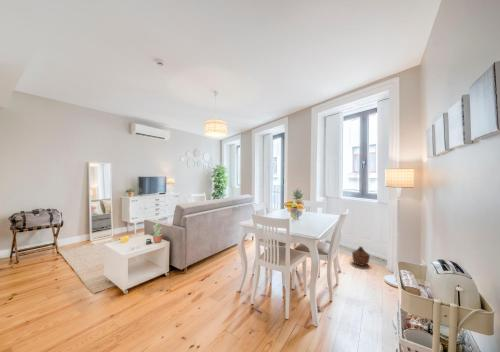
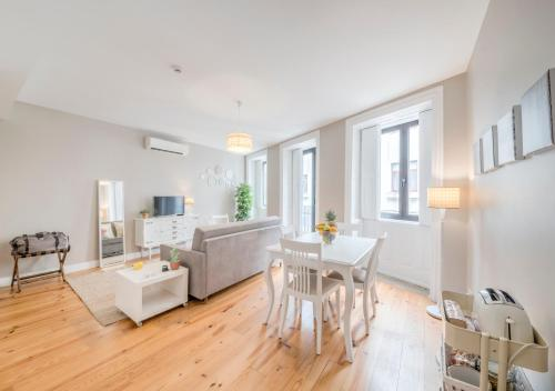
- woven basket (360, 255)
